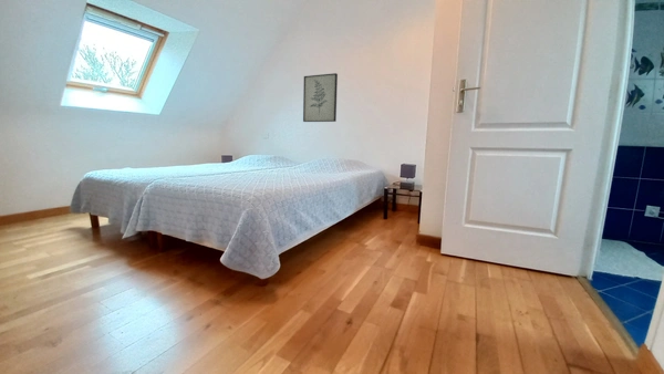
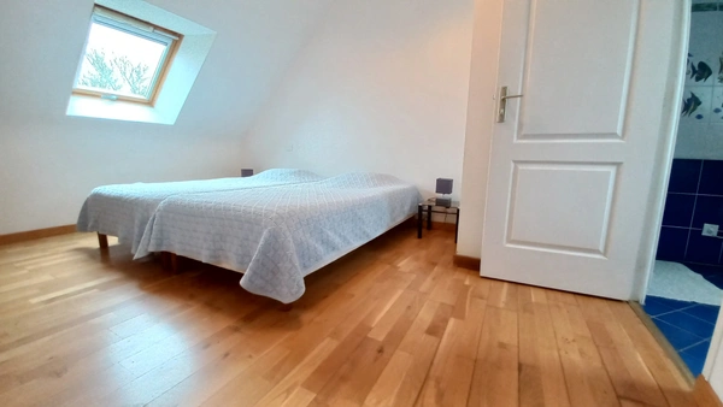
- wall art (319, 98)
